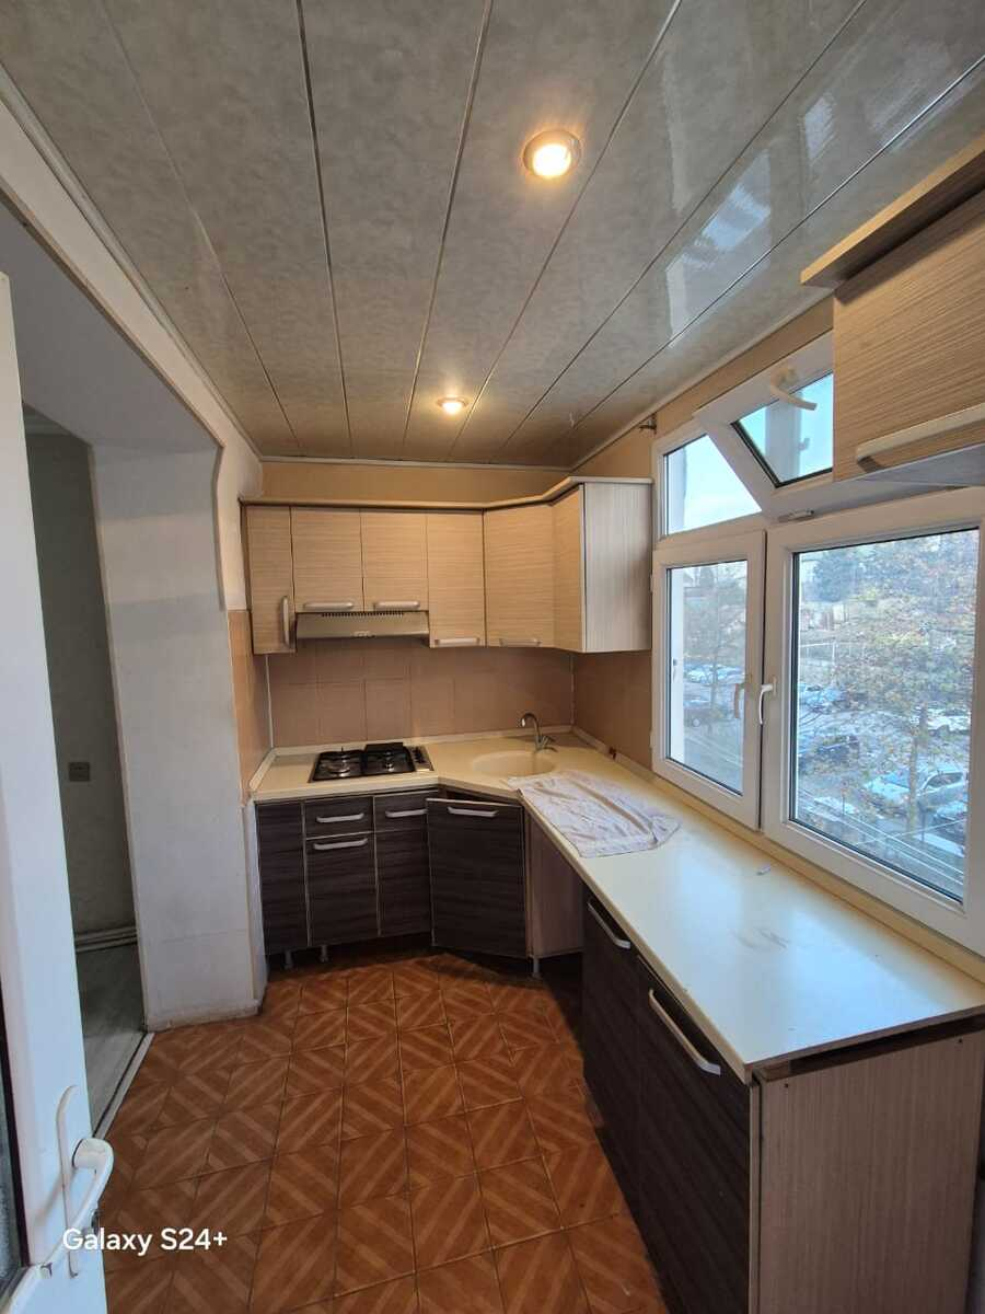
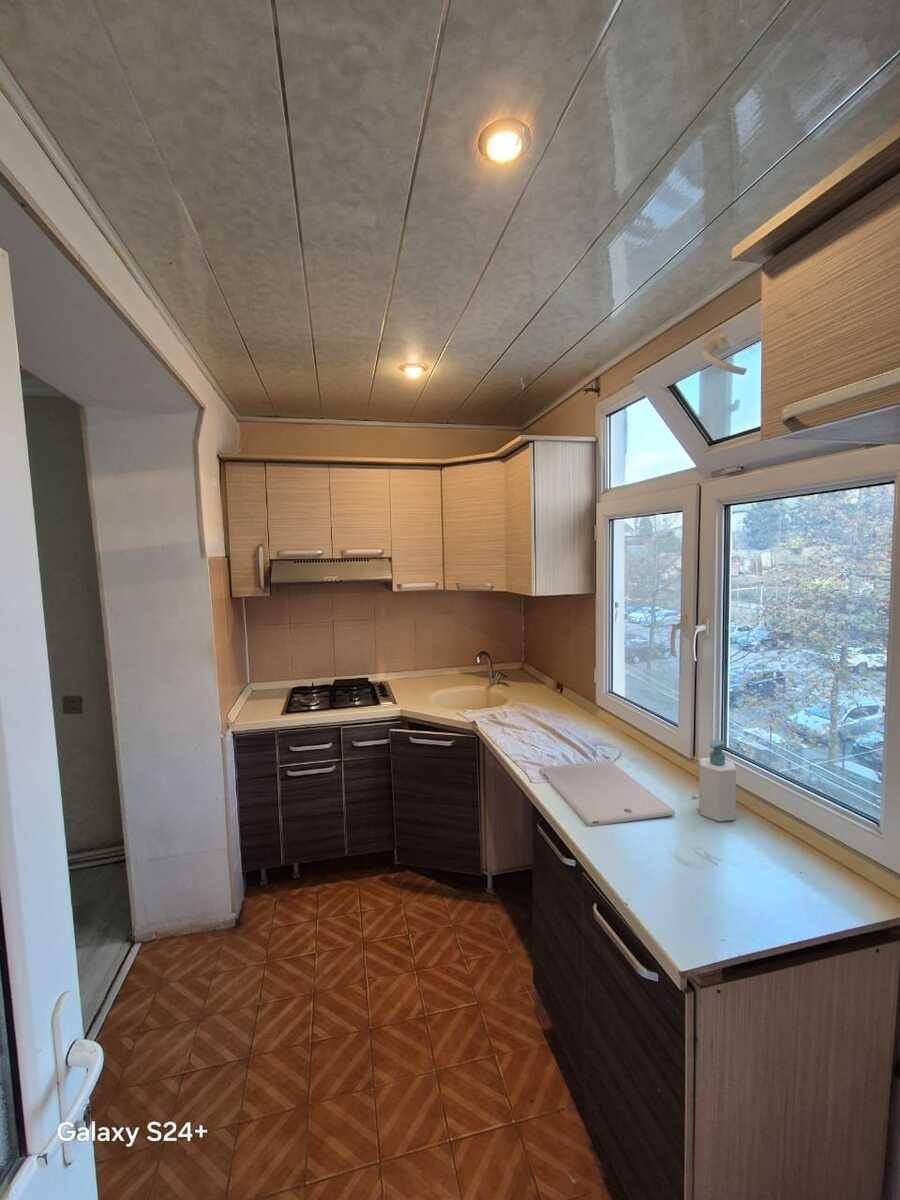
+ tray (600, 788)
+ soap bottle (717, 777)
